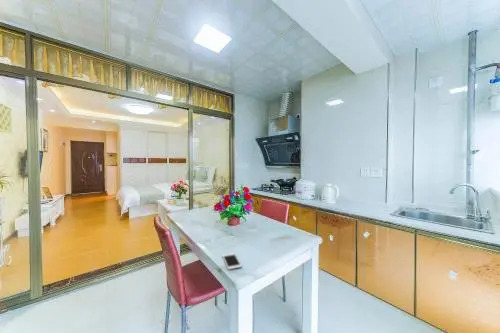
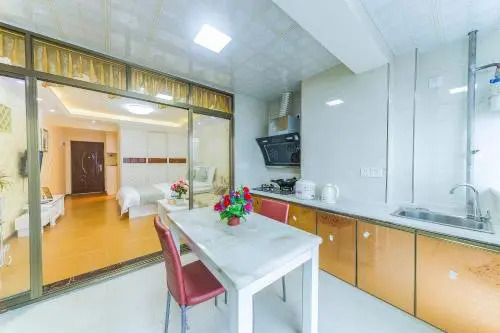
- cell phone (231, 260)
